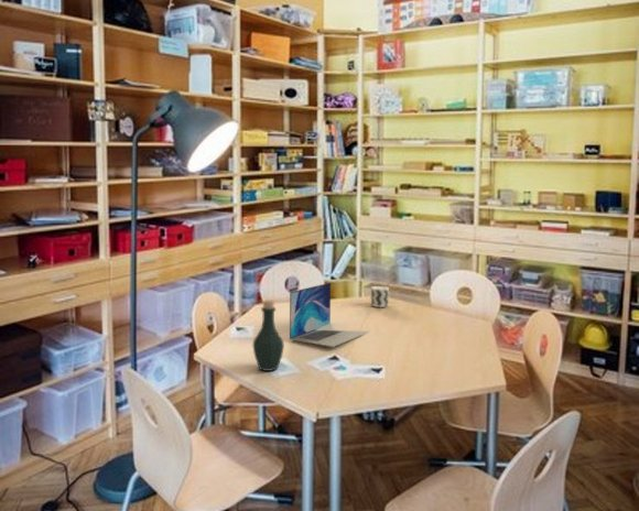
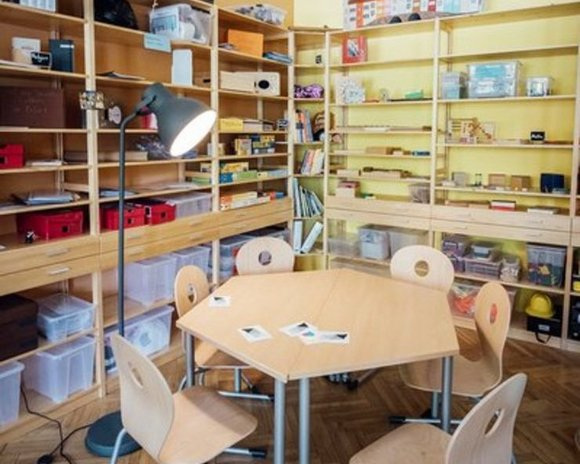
- laptop (329, 312)
- bottle (268, 335)
- cup (380, 295)
